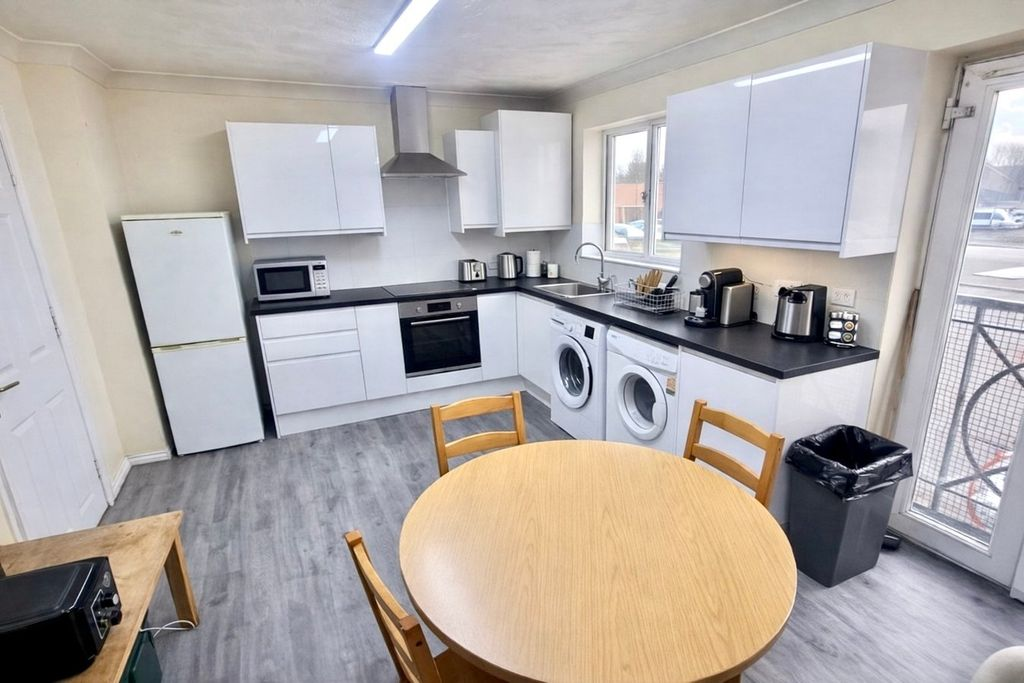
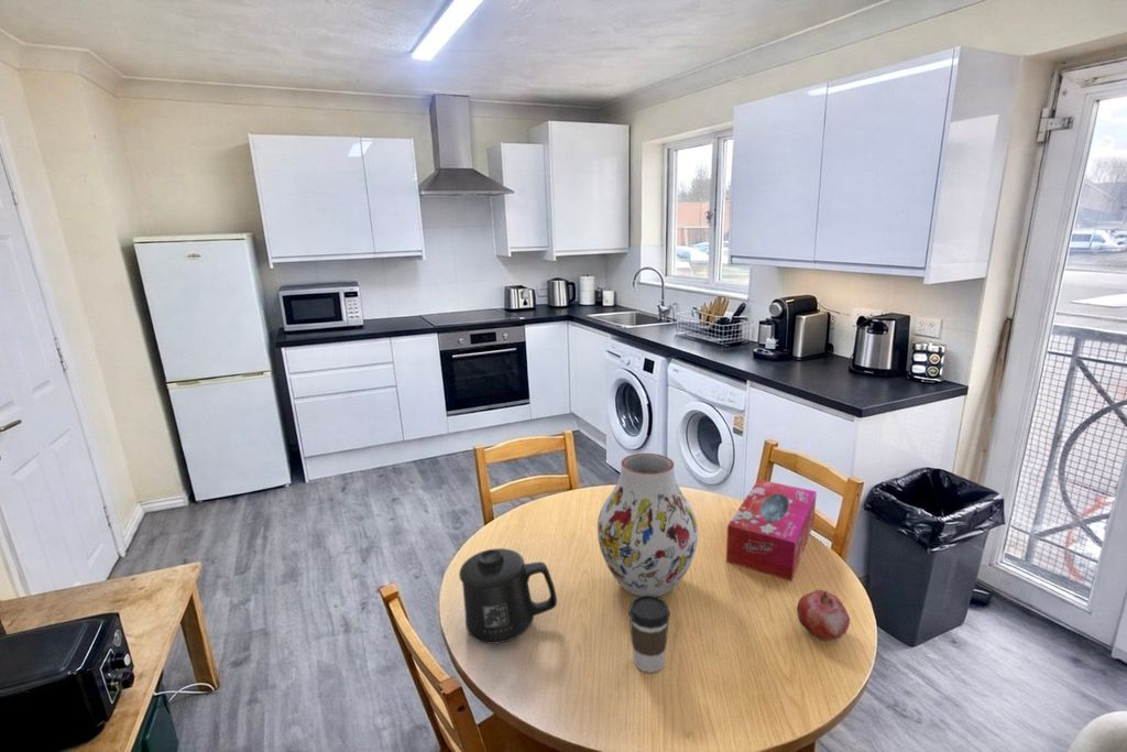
+ mug (505, 587)
+ fruit (822, 610)
+ tissue box (773, 524)
+ coffee cup (648, 633)
+ vase (646, 525)
